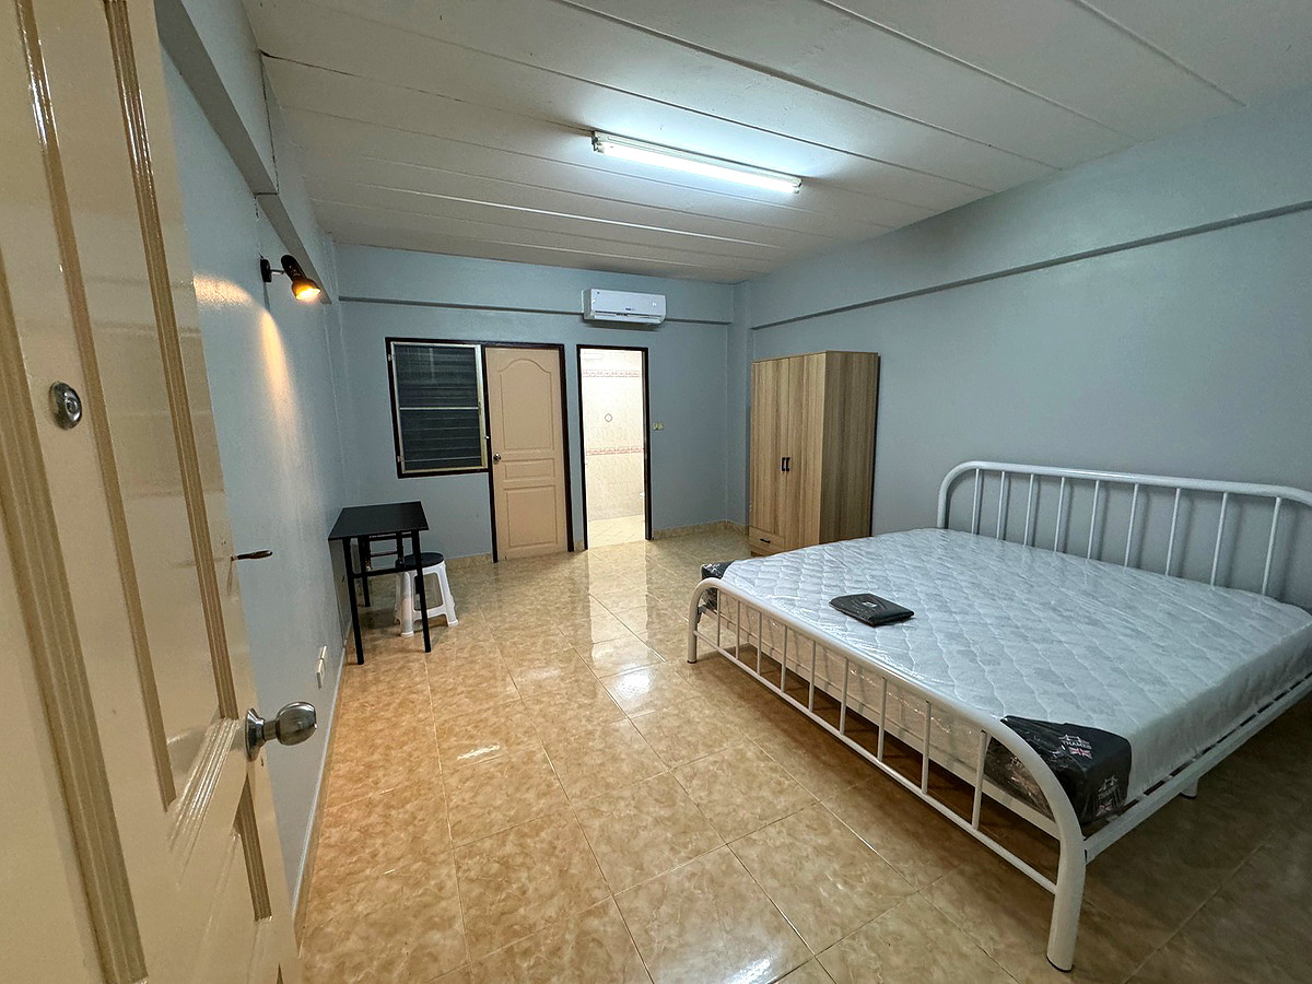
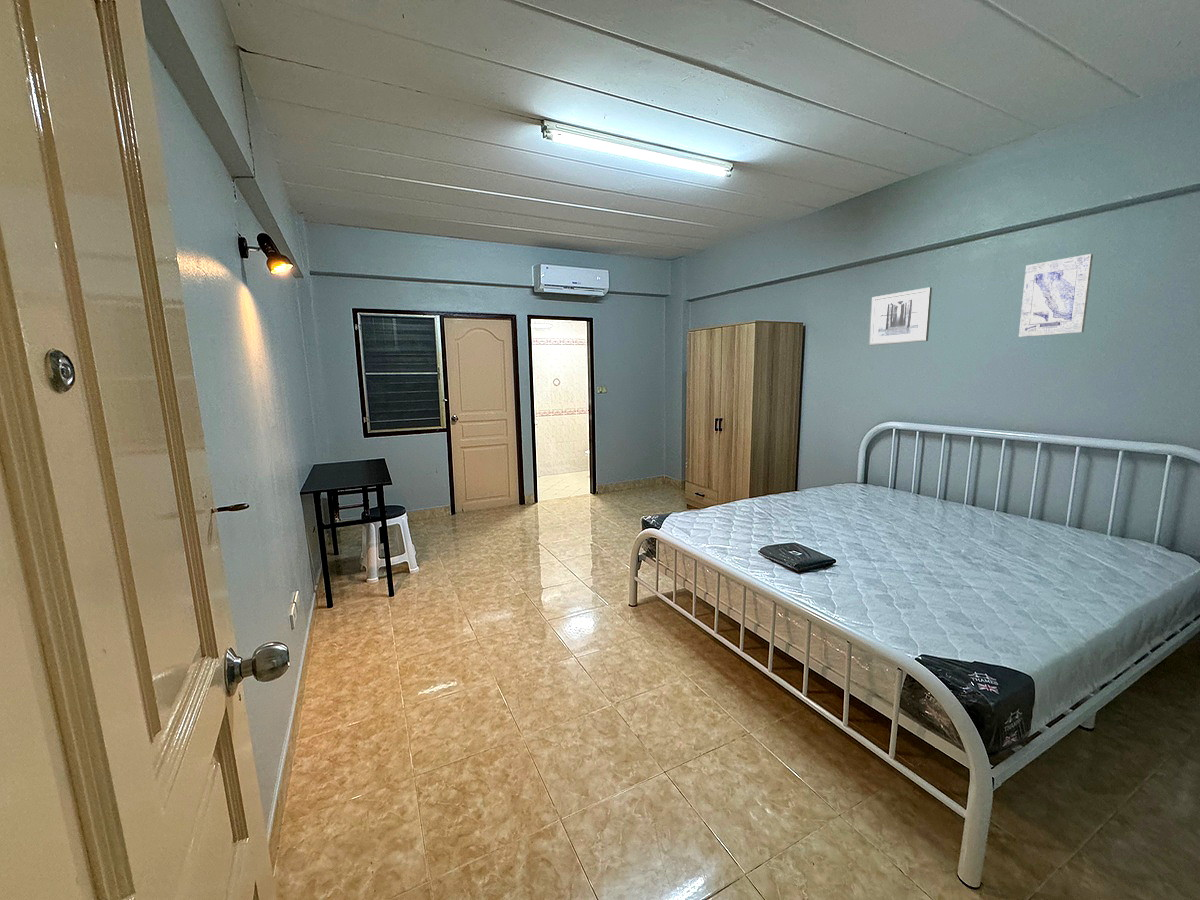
+ wall art (898, 318)
+ wall art (1053, 297)
